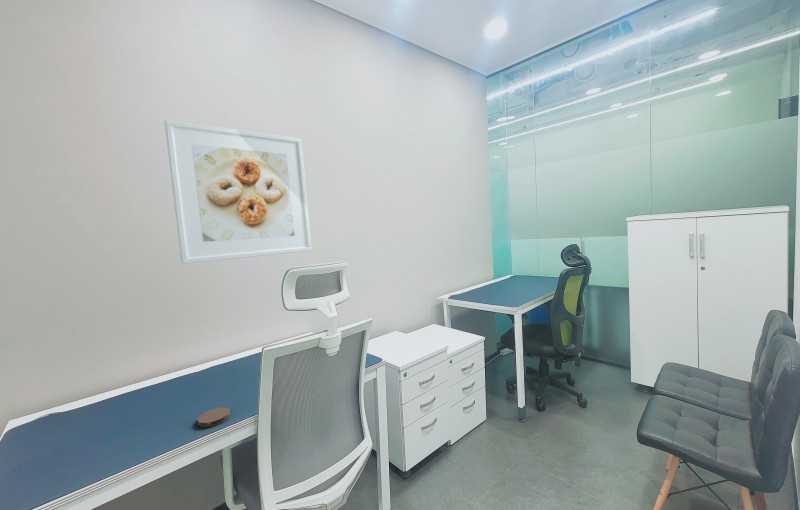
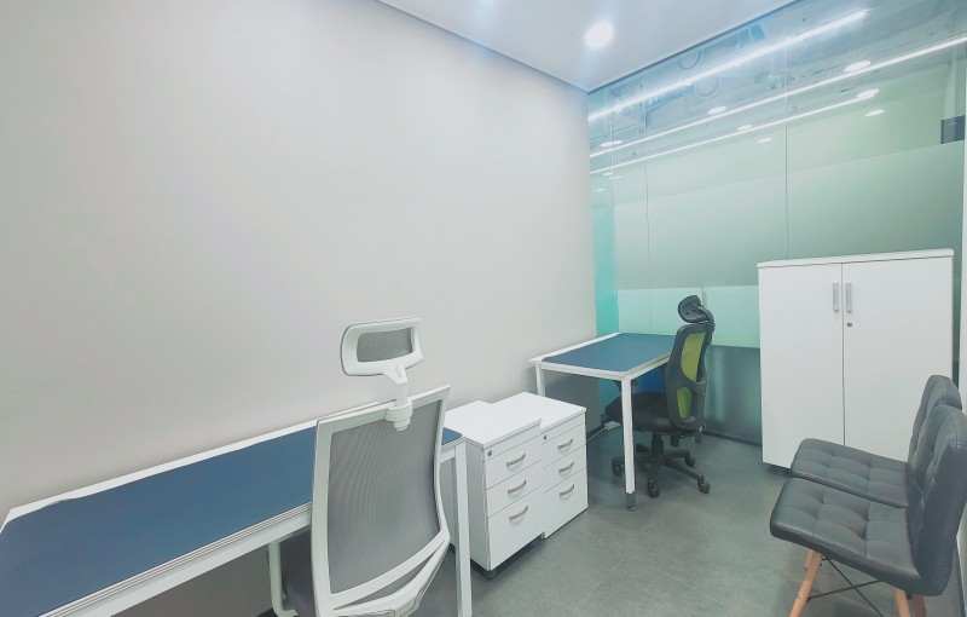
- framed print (247, 194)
- coaster (214, 416)
